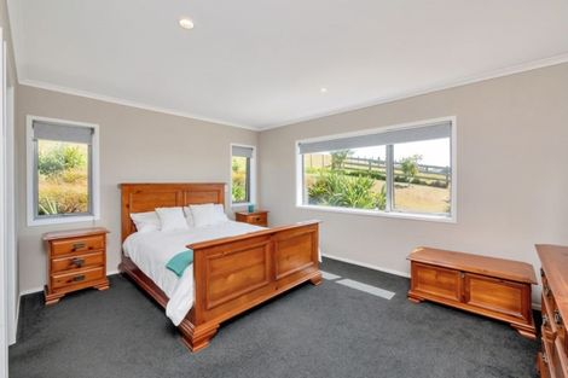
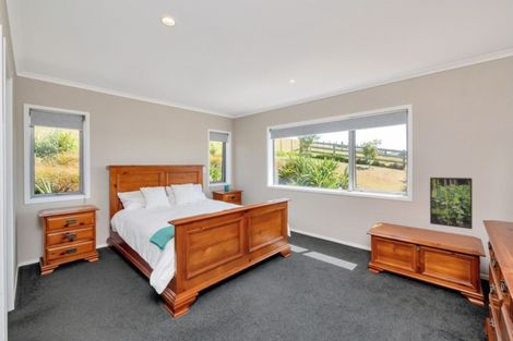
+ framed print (450, 202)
